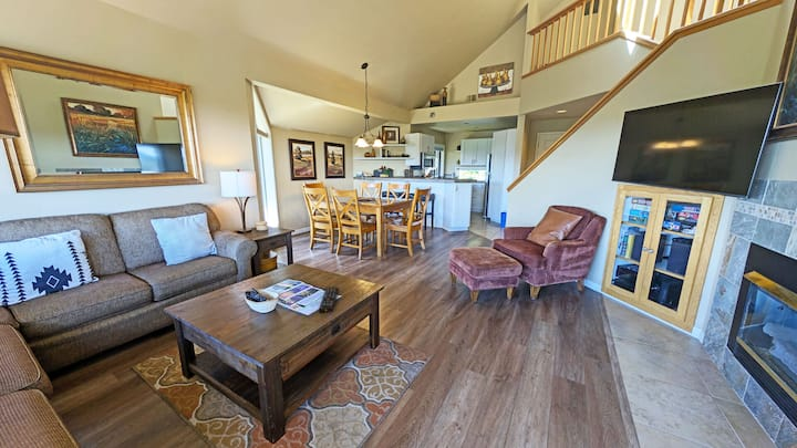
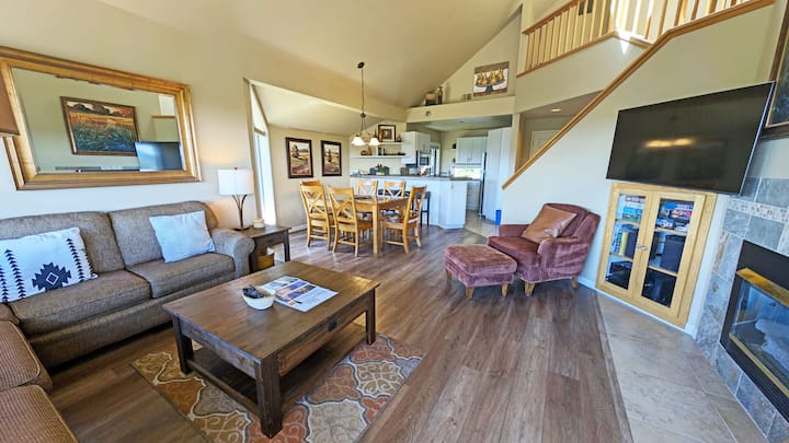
- remote control (329, 298)
